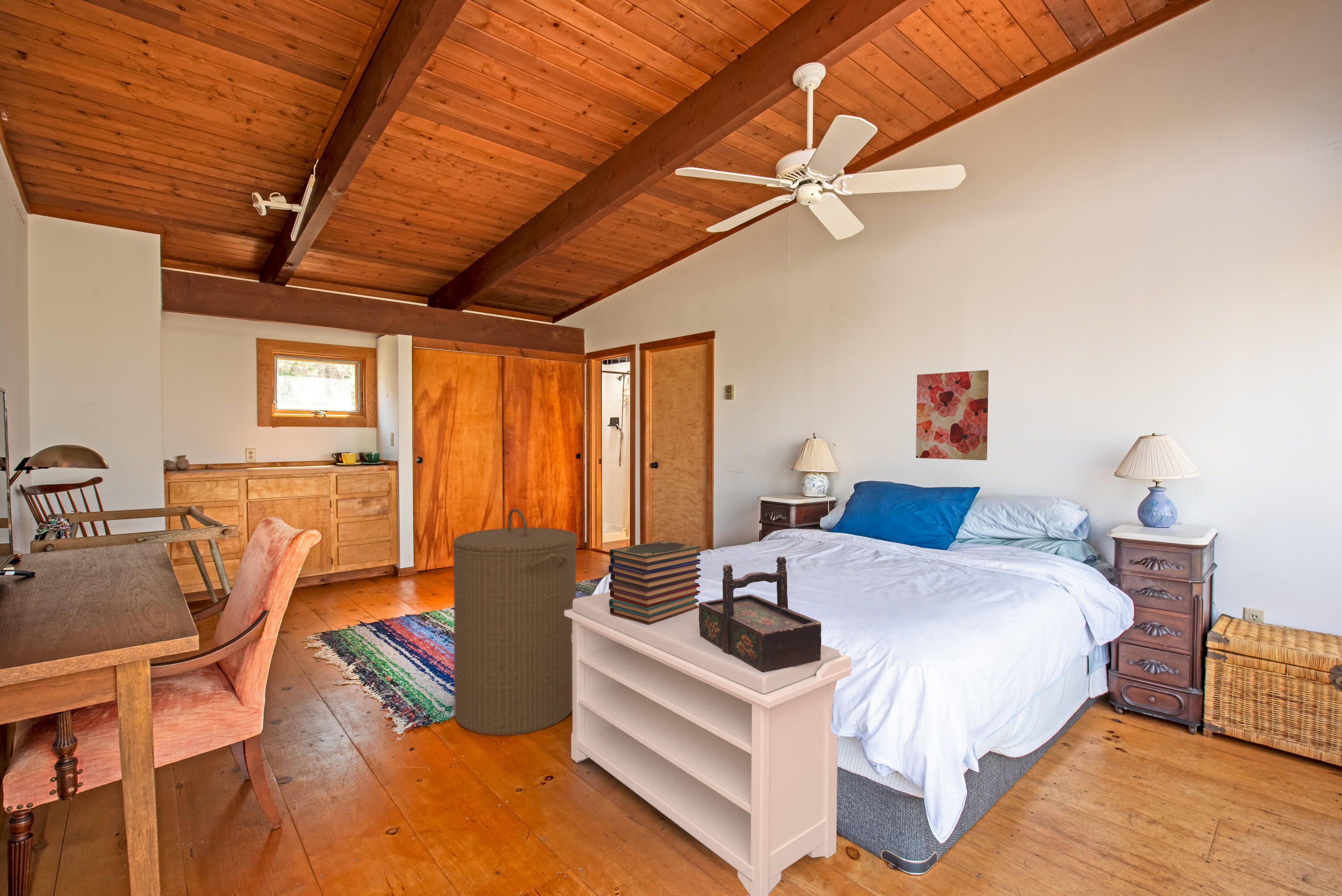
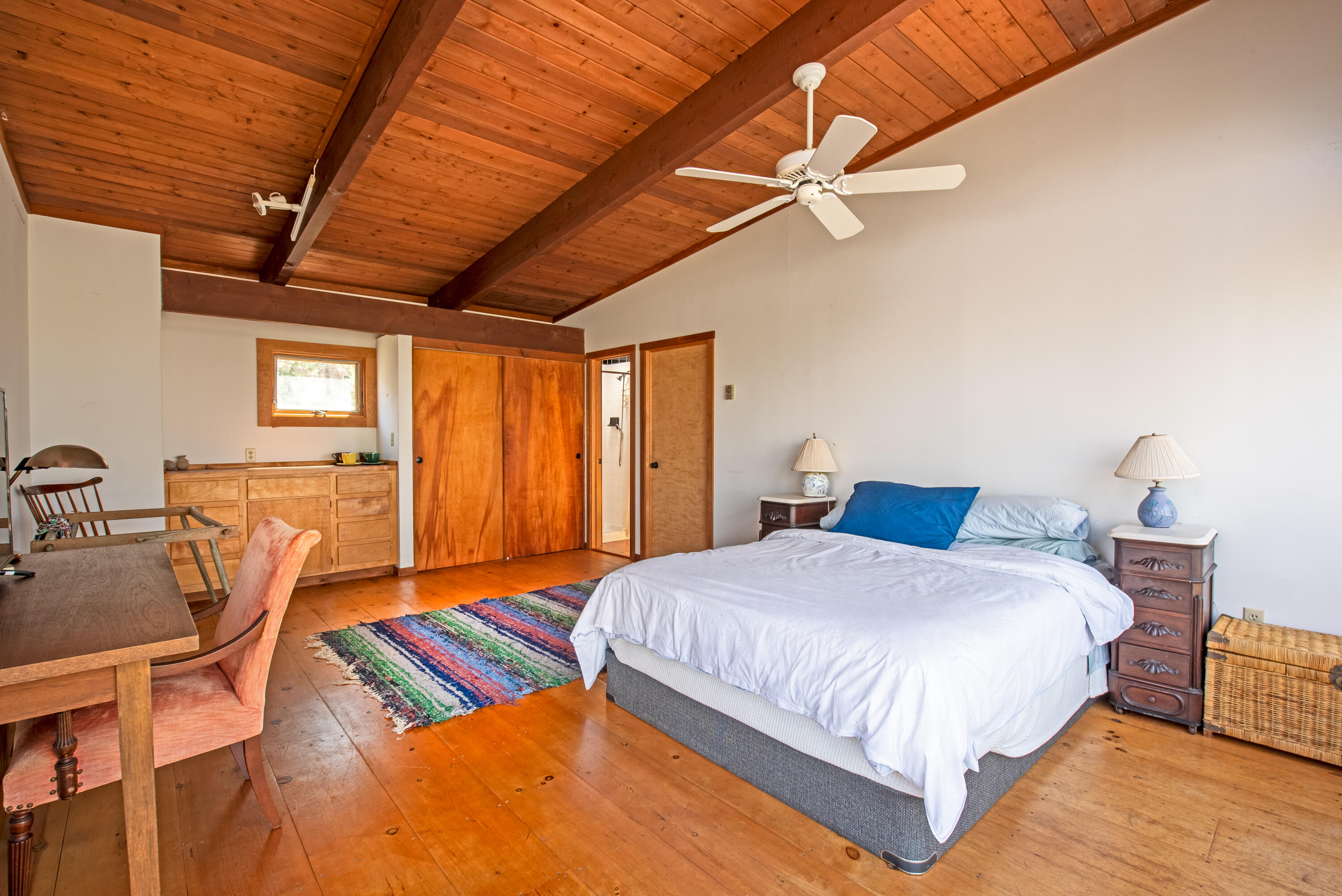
- book stack (655, 579)
- wall art (951, 416)
- decorative box (756, 603)
- laundry hamper (516, 608)
- bench (688, 710)
